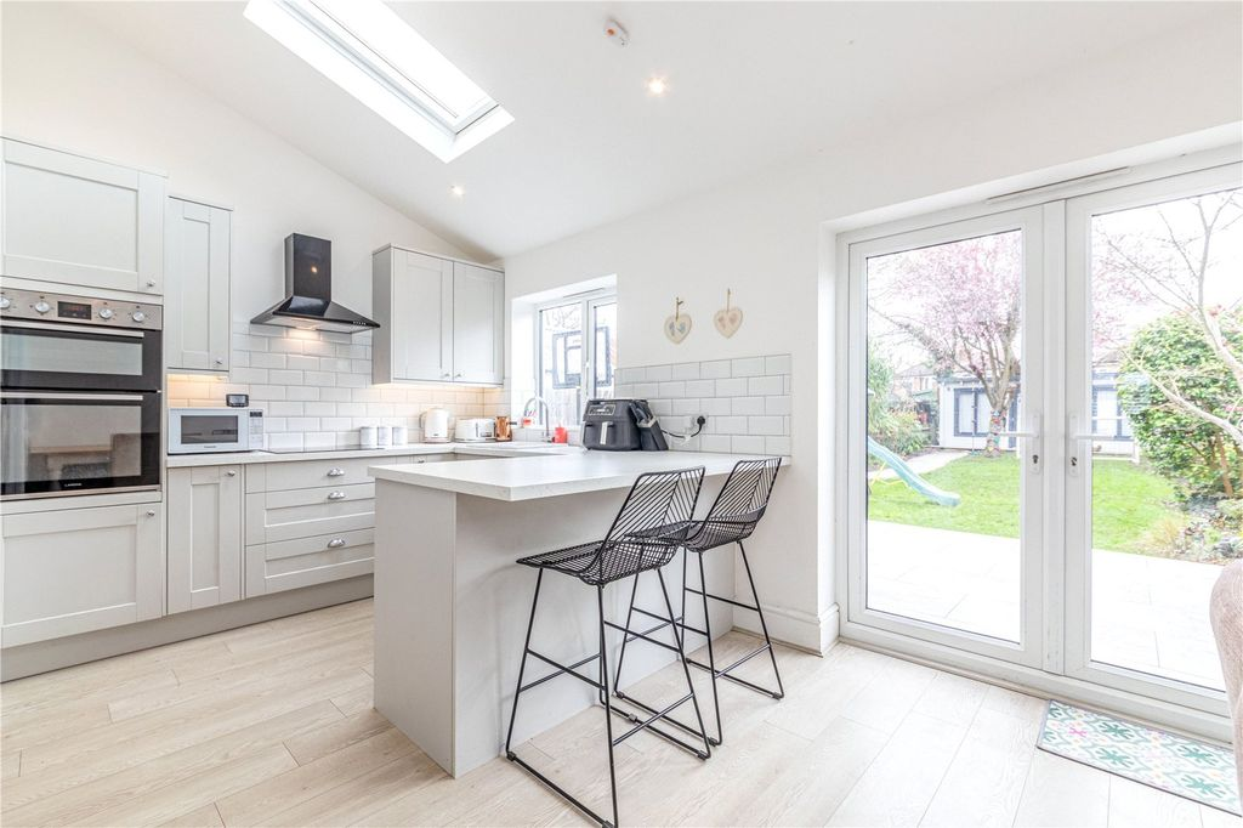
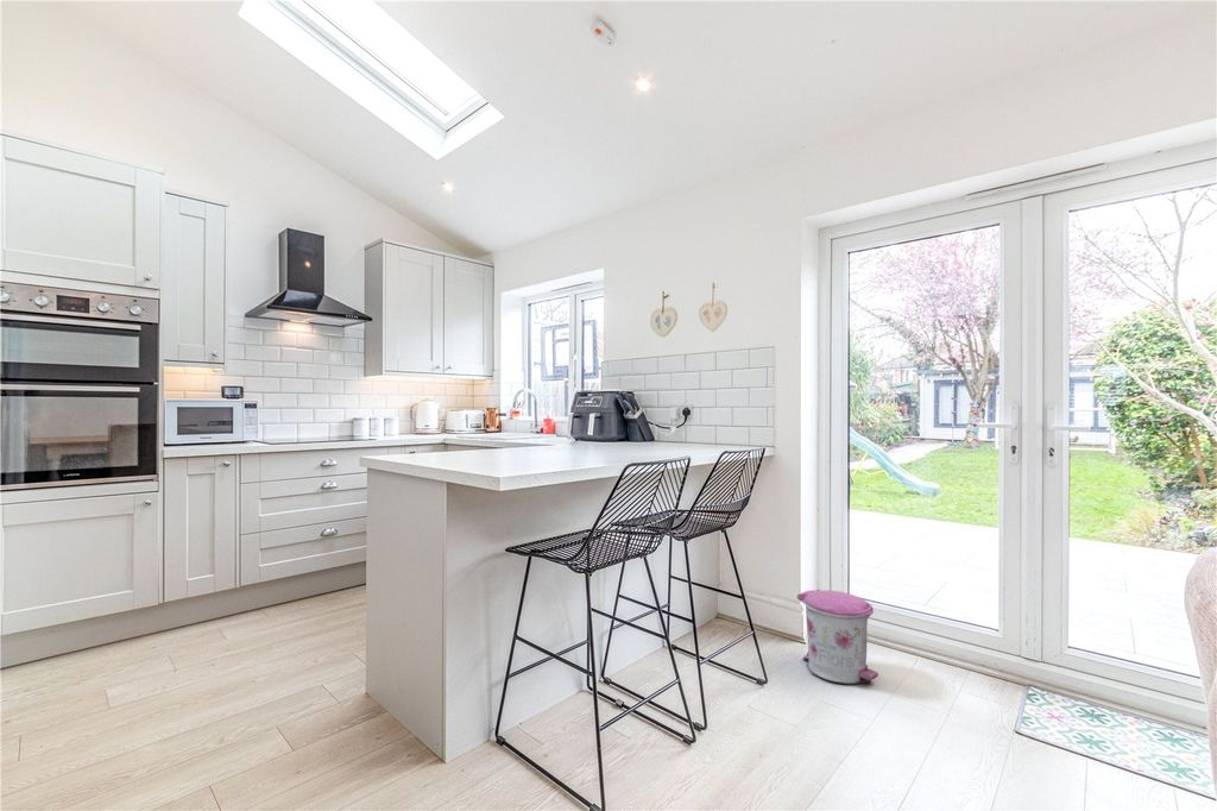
+ trash can (835, 633)
